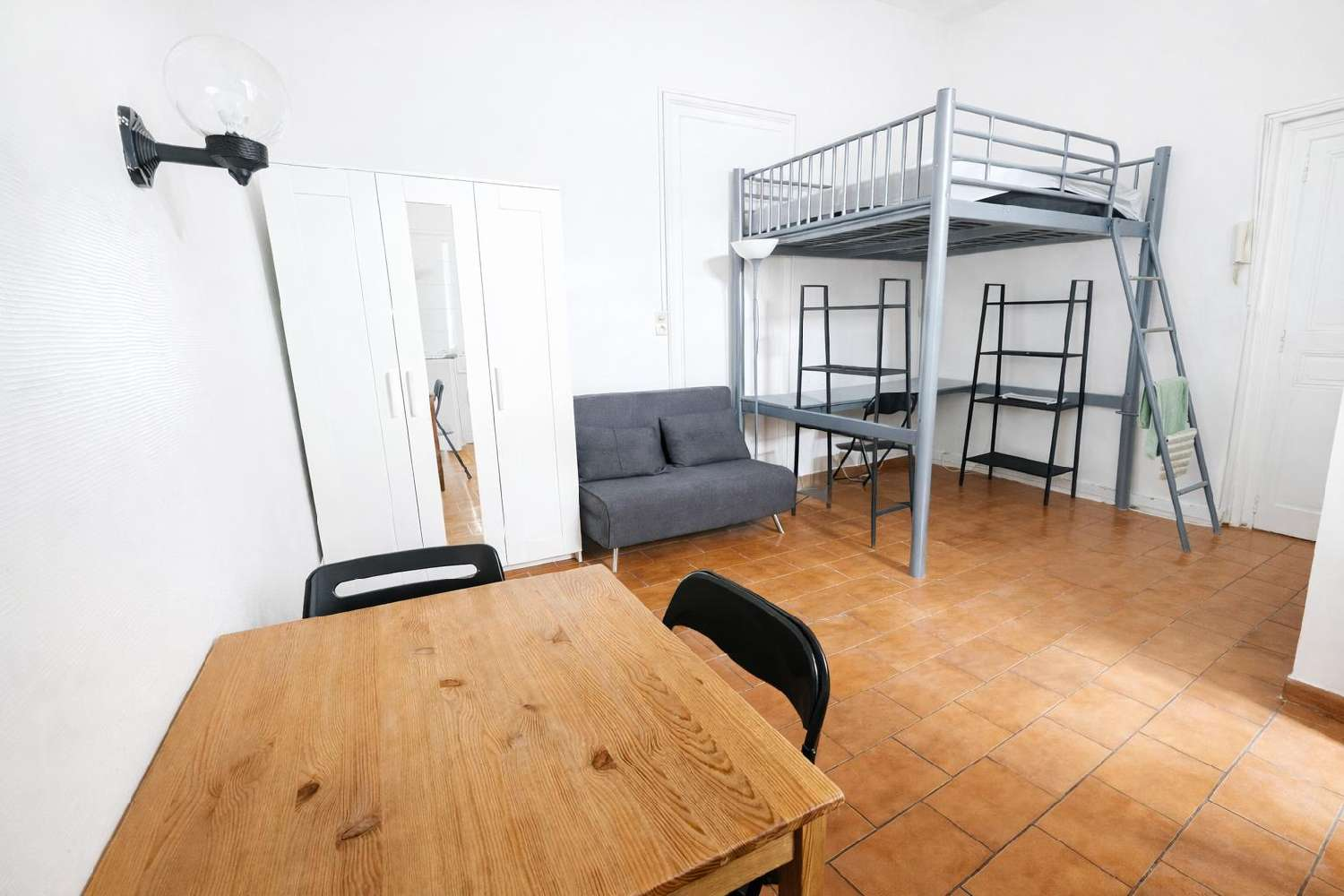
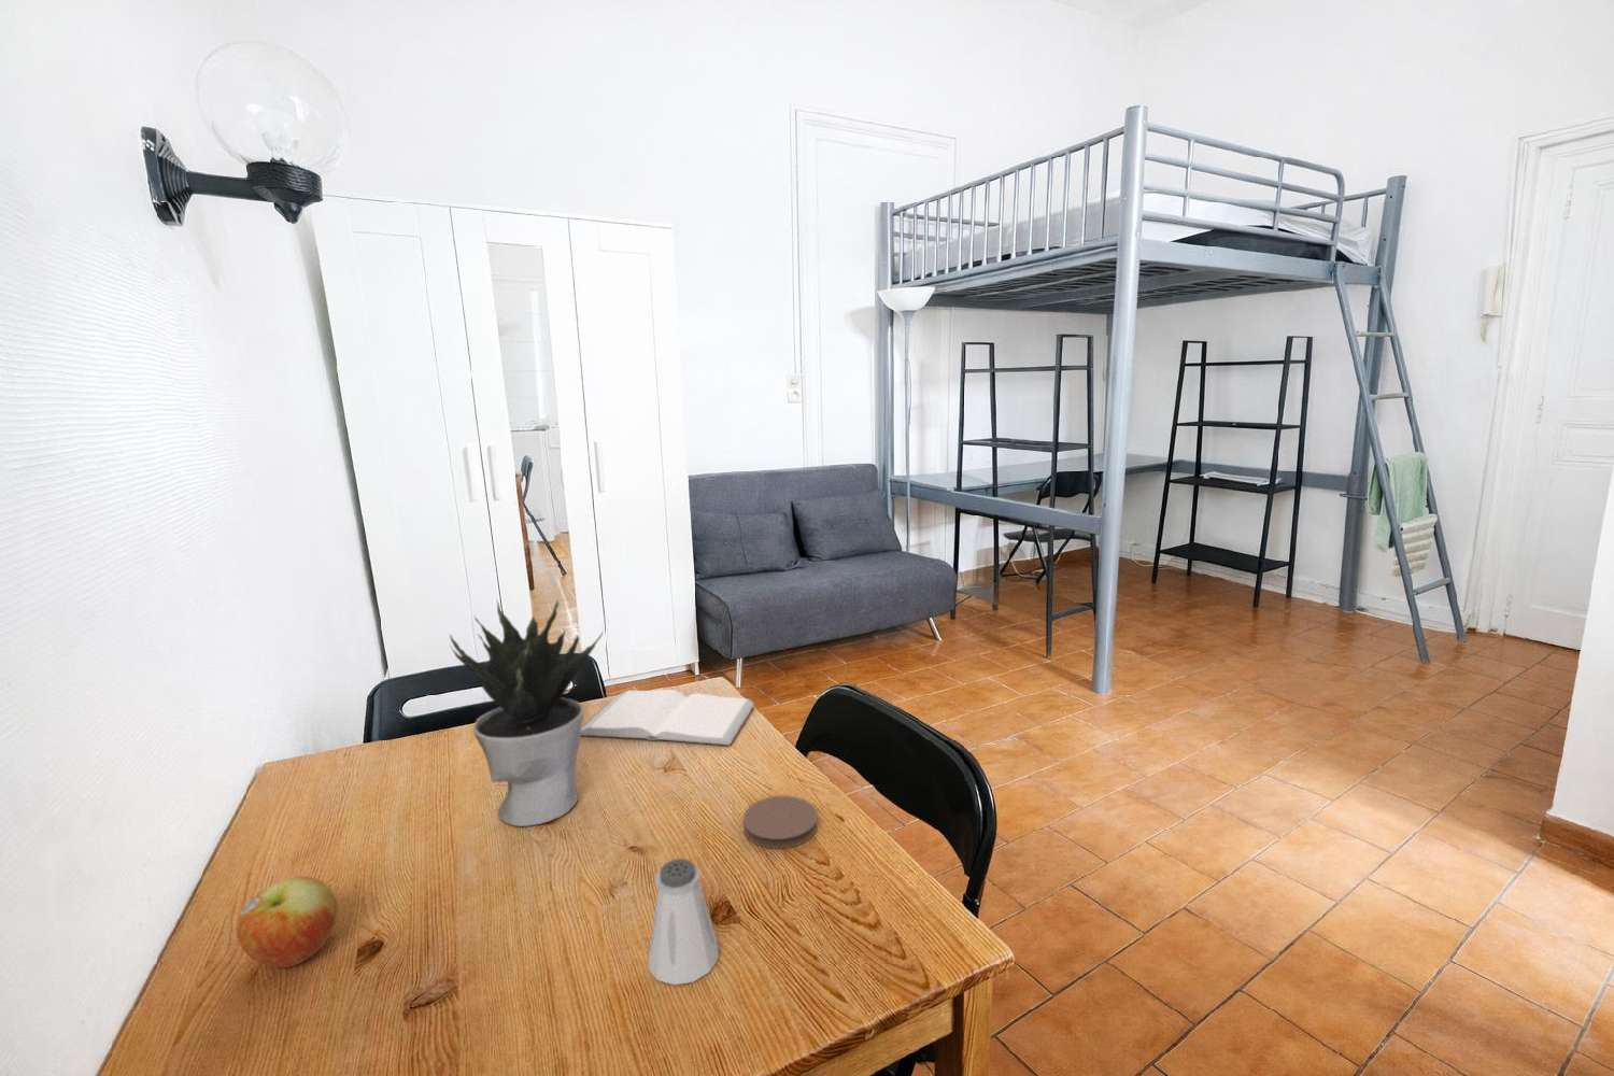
+ saltshaker (680, 913)
+ coaster (781, 820)
+ potted plant (520, 709)
+ apple (288, 921)
+ book (668, 713)
